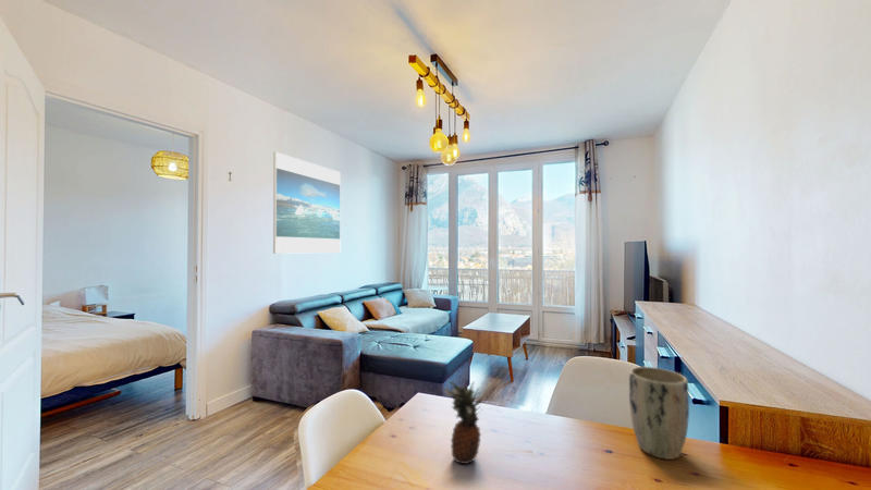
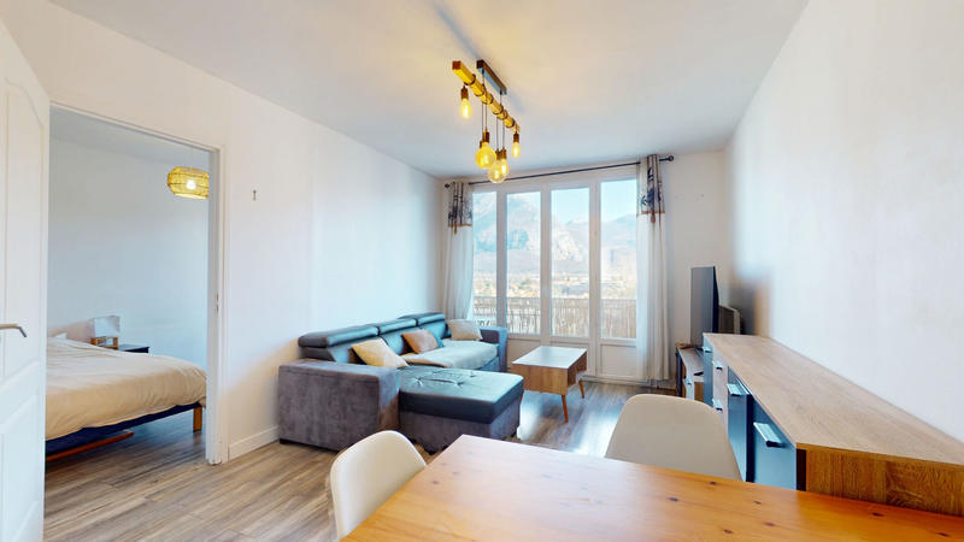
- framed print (310, 208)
- plant pot (658, 412)
- fruit (462, 418)
